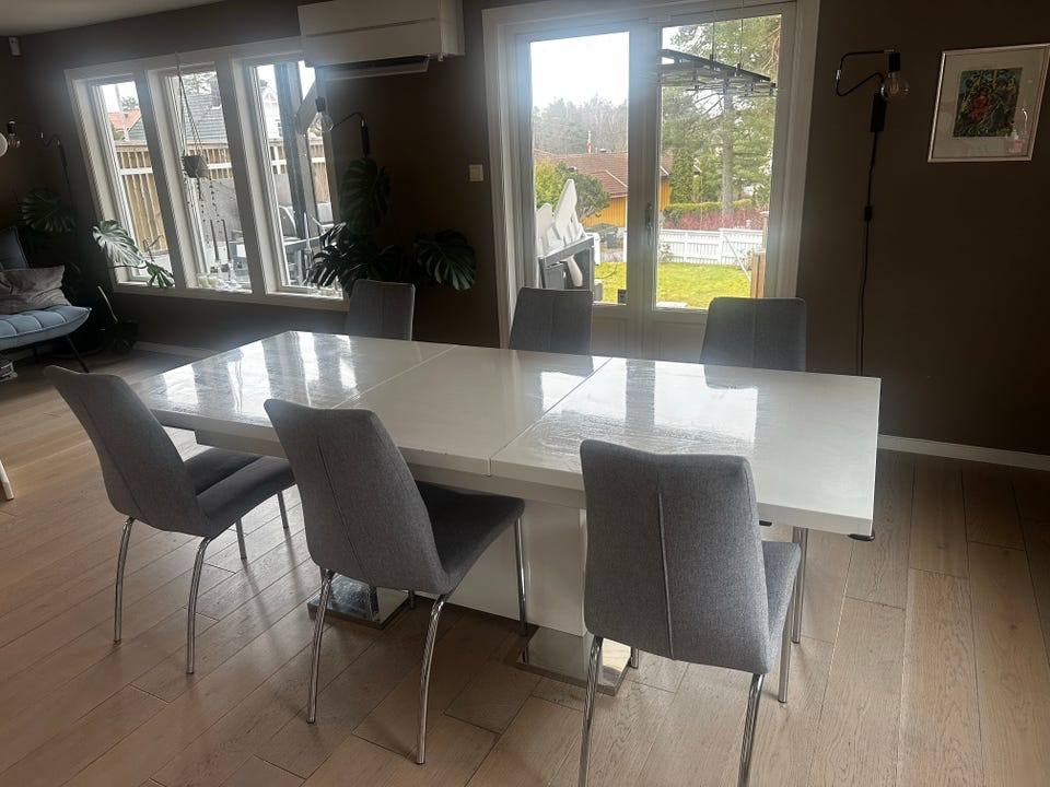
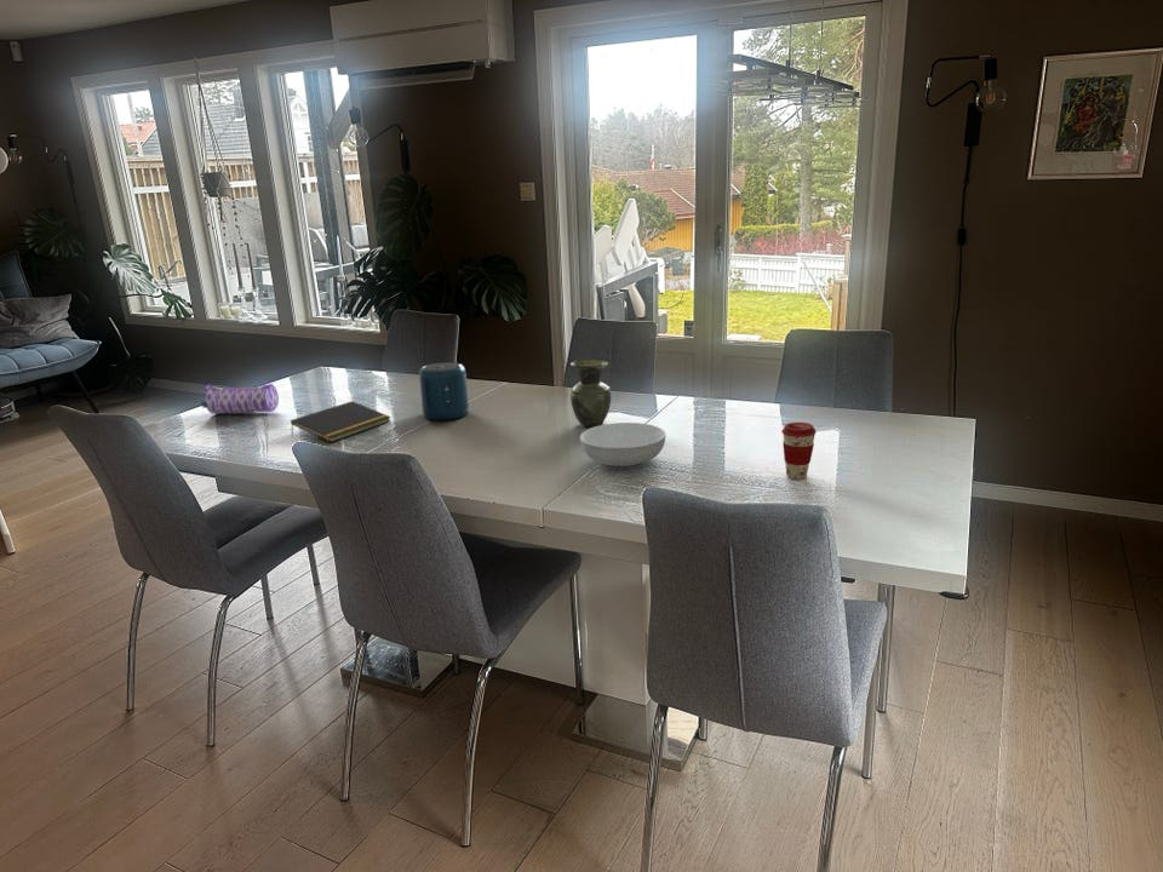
+ pencil case (241, 397)
+ vase (590, 394)
+ notepad (342, 420)
+ serving bowl (623, 447)
+ coffee cup (797, 451)
+ speaker (443, 390)
